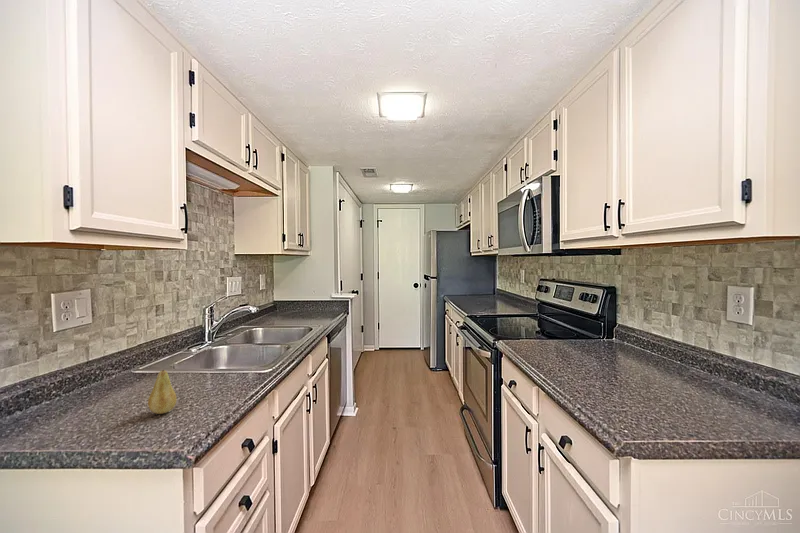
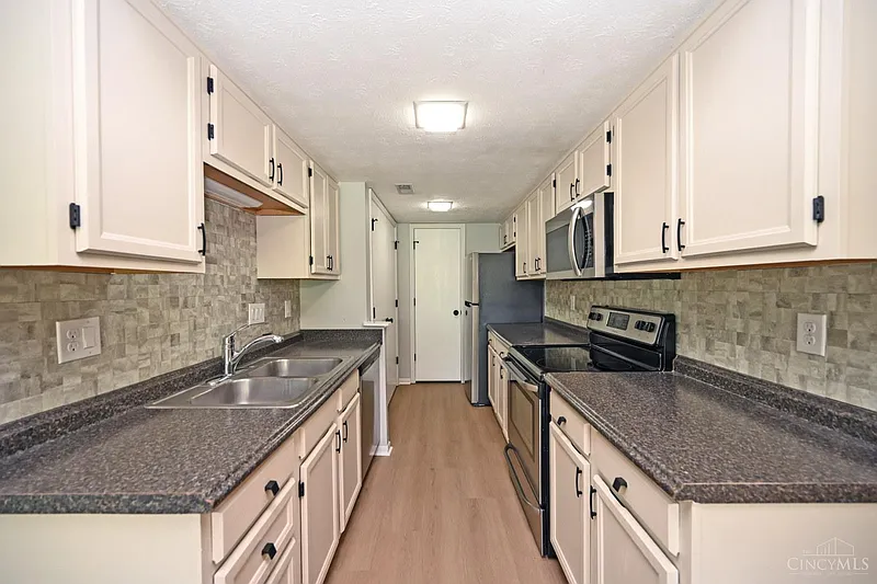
- fruit (162, 390)
